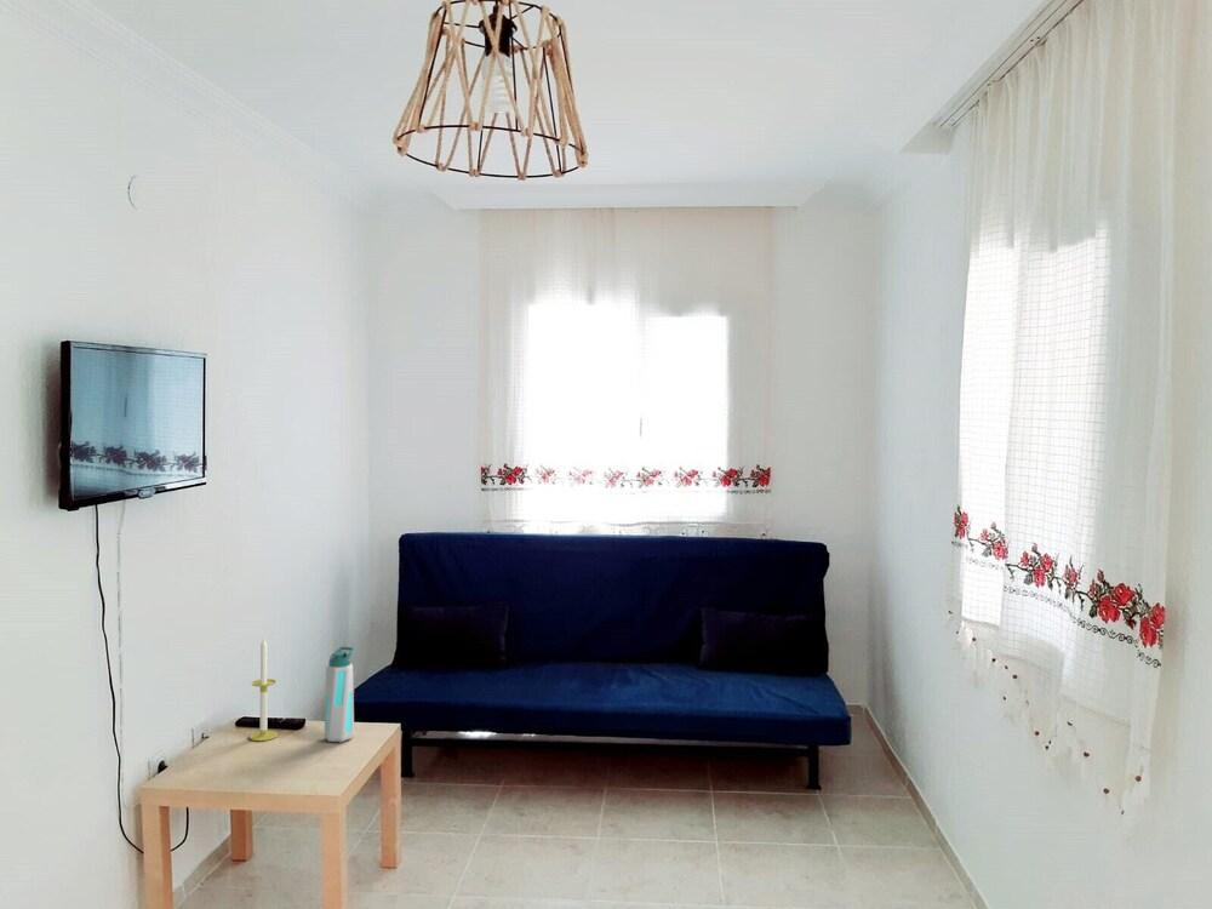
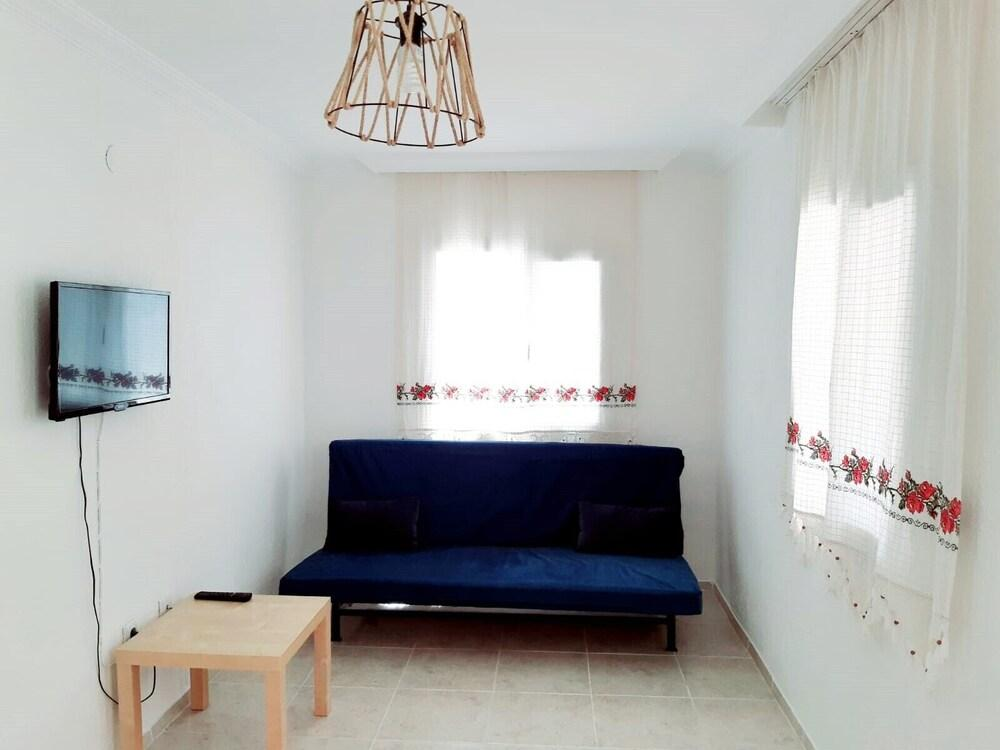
- water bottle (339, 693)
- candle (263, 686)
